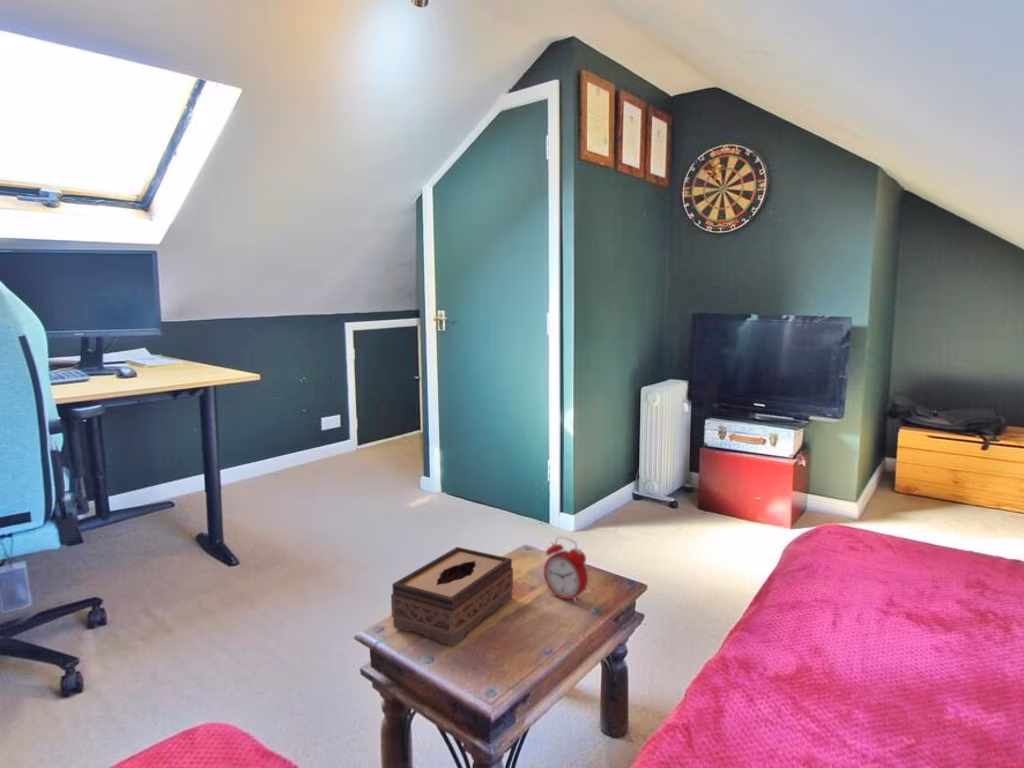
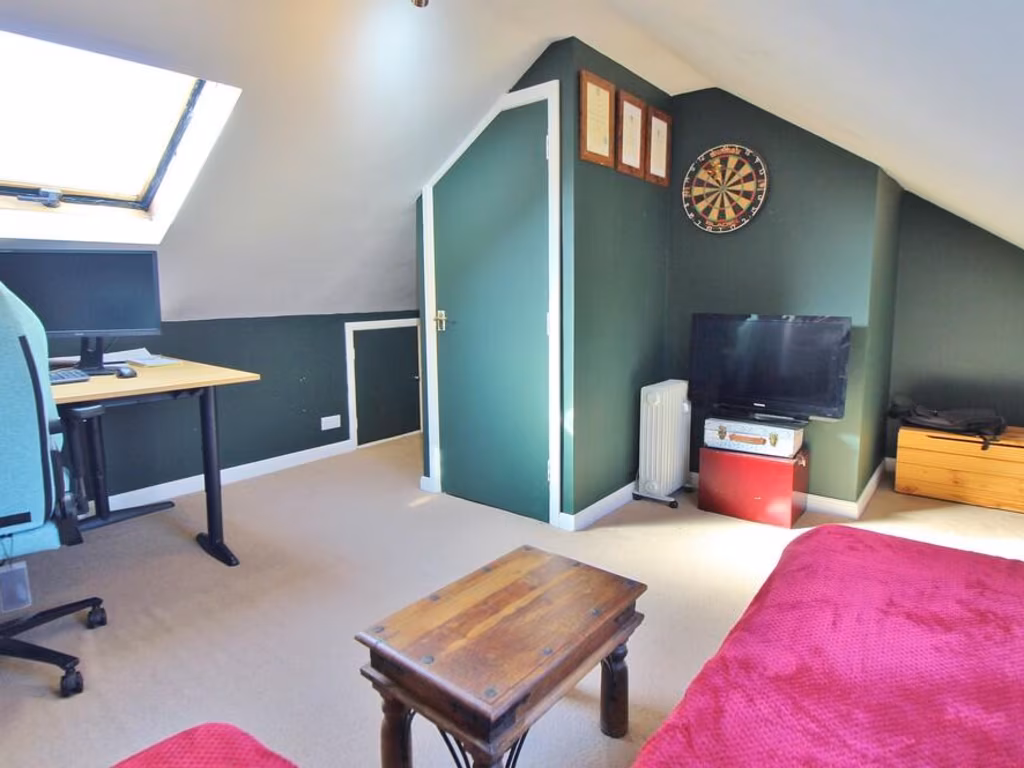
- tissue box (455, 591)
- alarm clock (565, 567)
